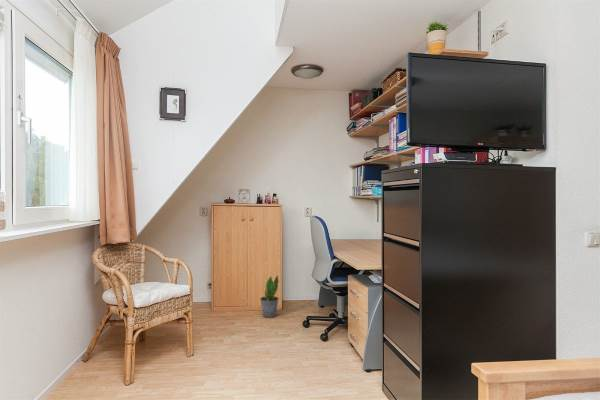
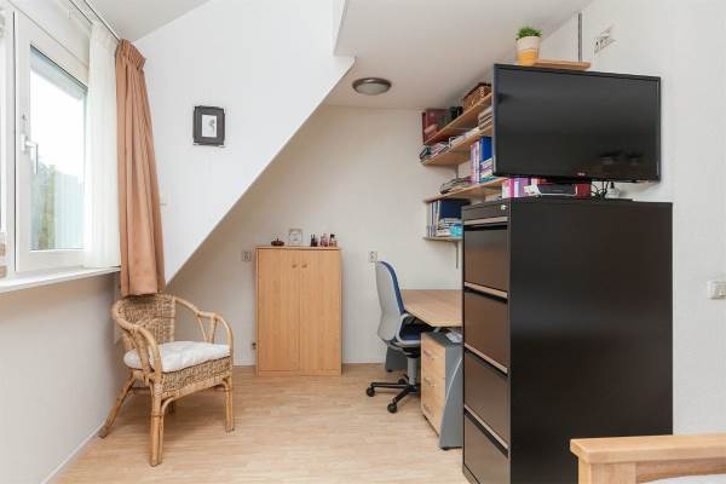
- potted plant (269, 294)
